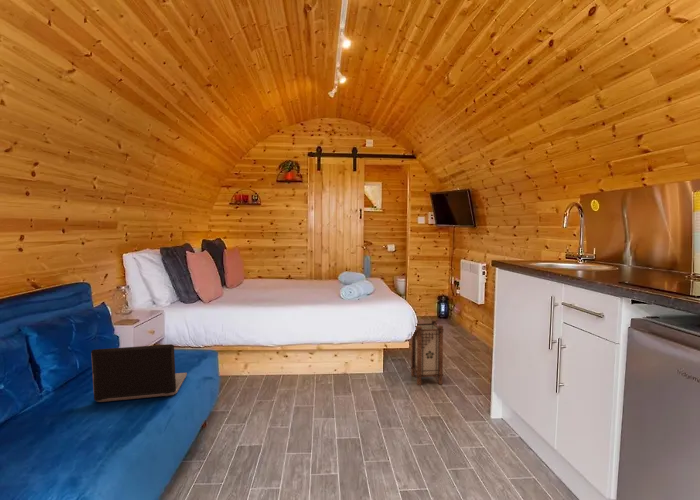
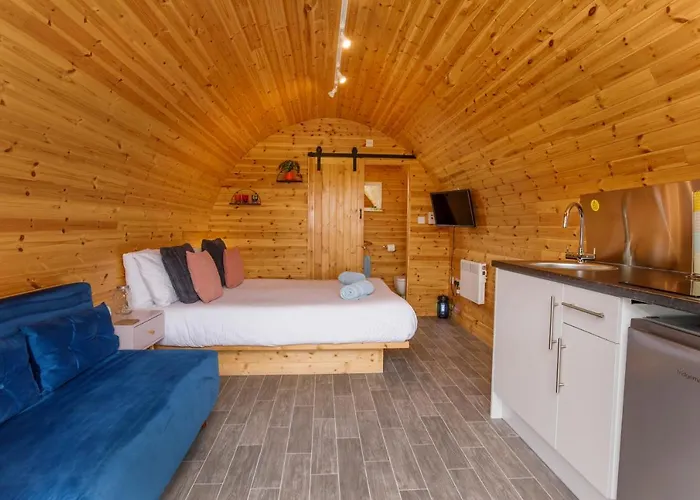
- laptop computer (143, 364)
- lantern (426, 351)
